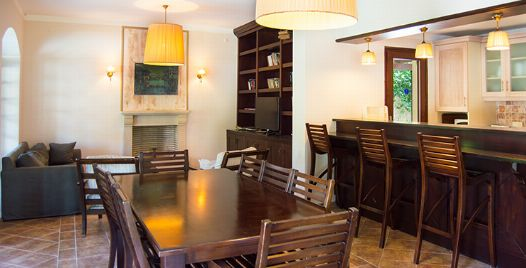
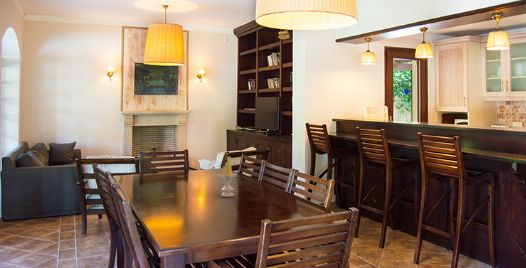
+ candle (227, 176)
